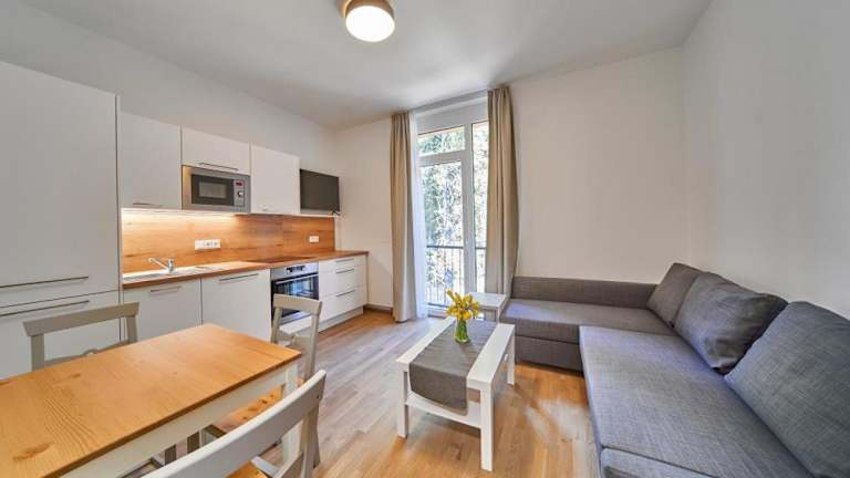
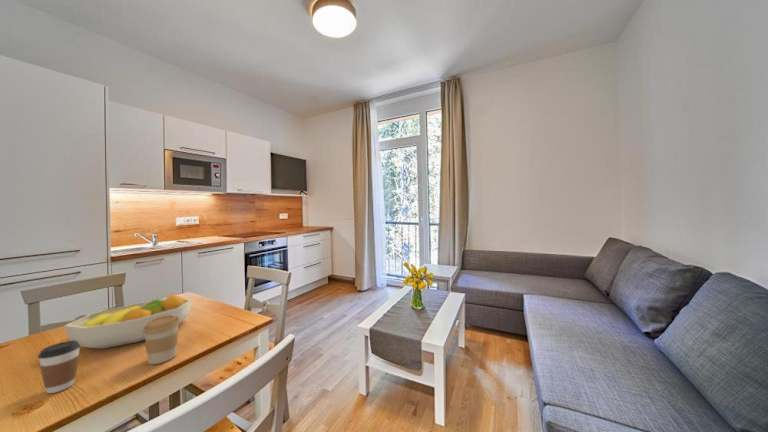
+ fruit bowl (136, 317)
+ coffee cup (60, 366)
+ coffee cup (162, 338)
